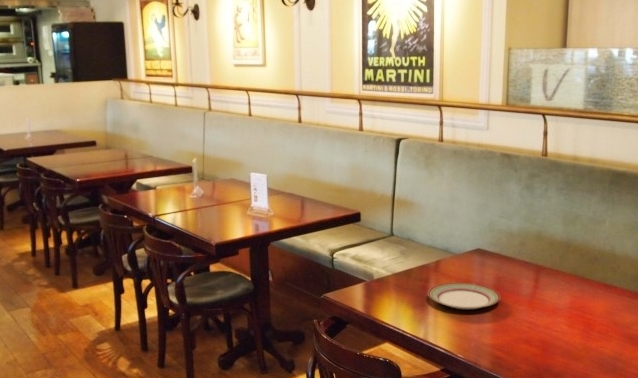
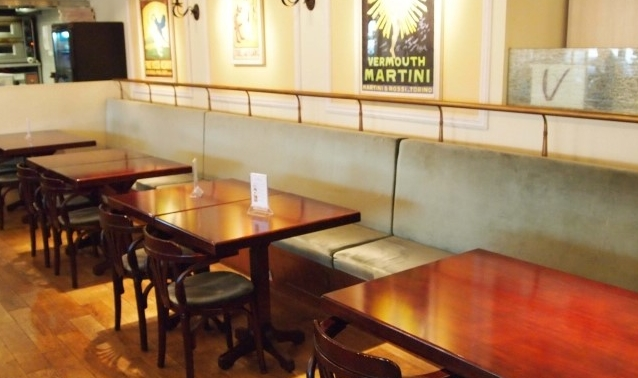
- plate (463, 297)
